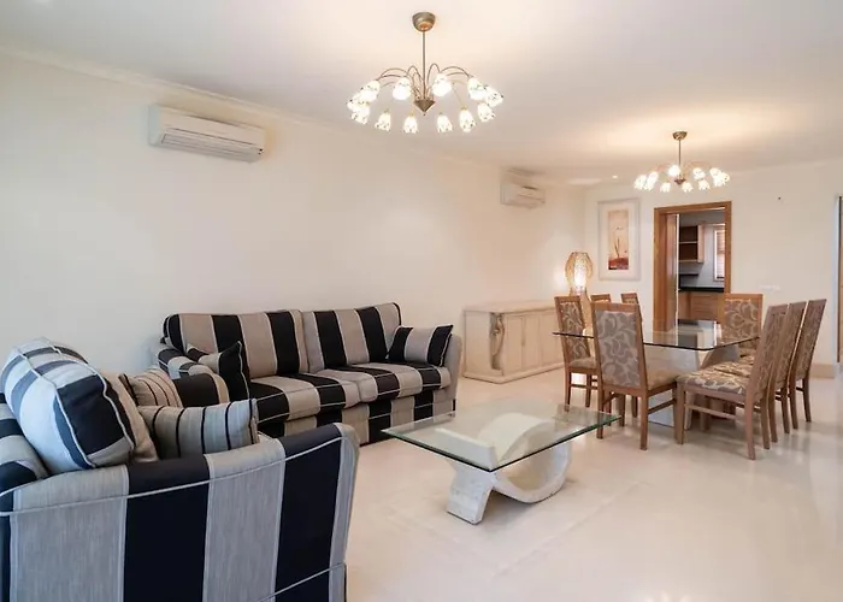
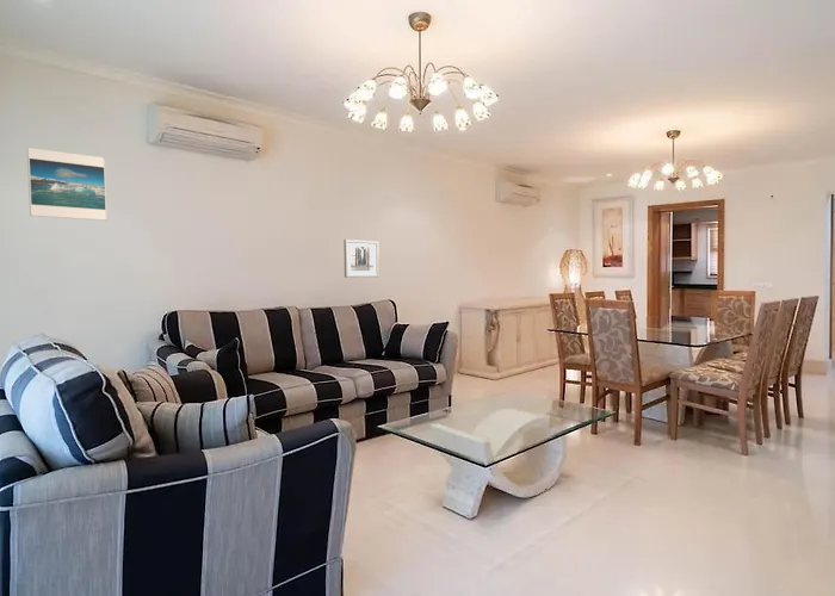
+ wall art (361, 259)
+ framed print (68, 185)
